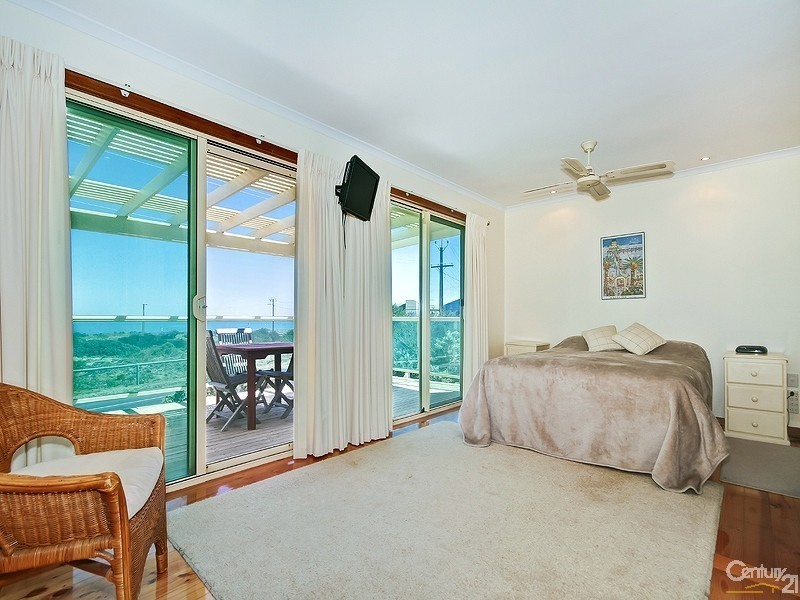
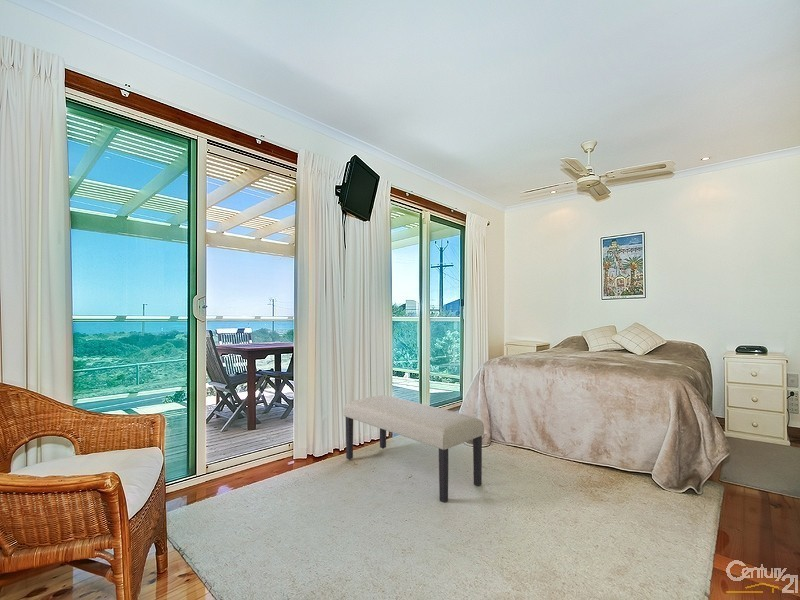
+ bench (408, 437)
